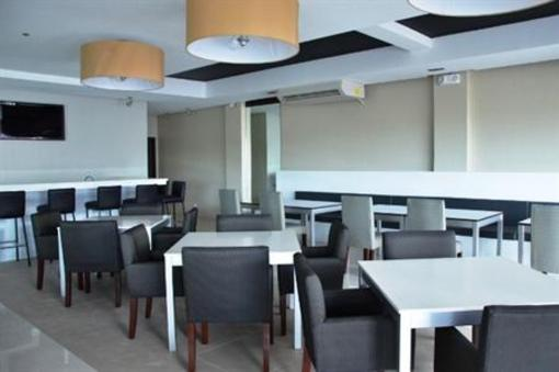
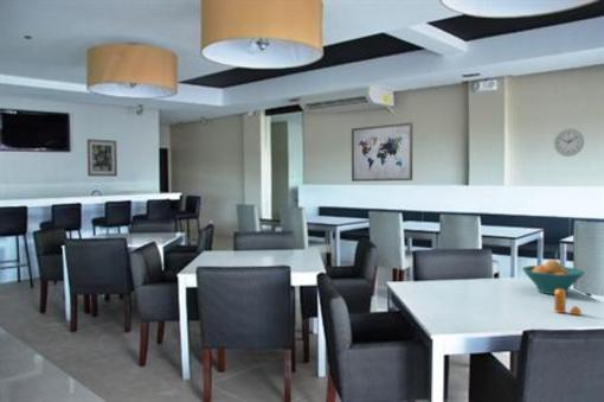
+ wall clock (567, 142)
+ pepper shaker (565, 301)
+ fruit bowl (552, 275)
+ wall art (380, 153)
+ wall art (102, 158)
